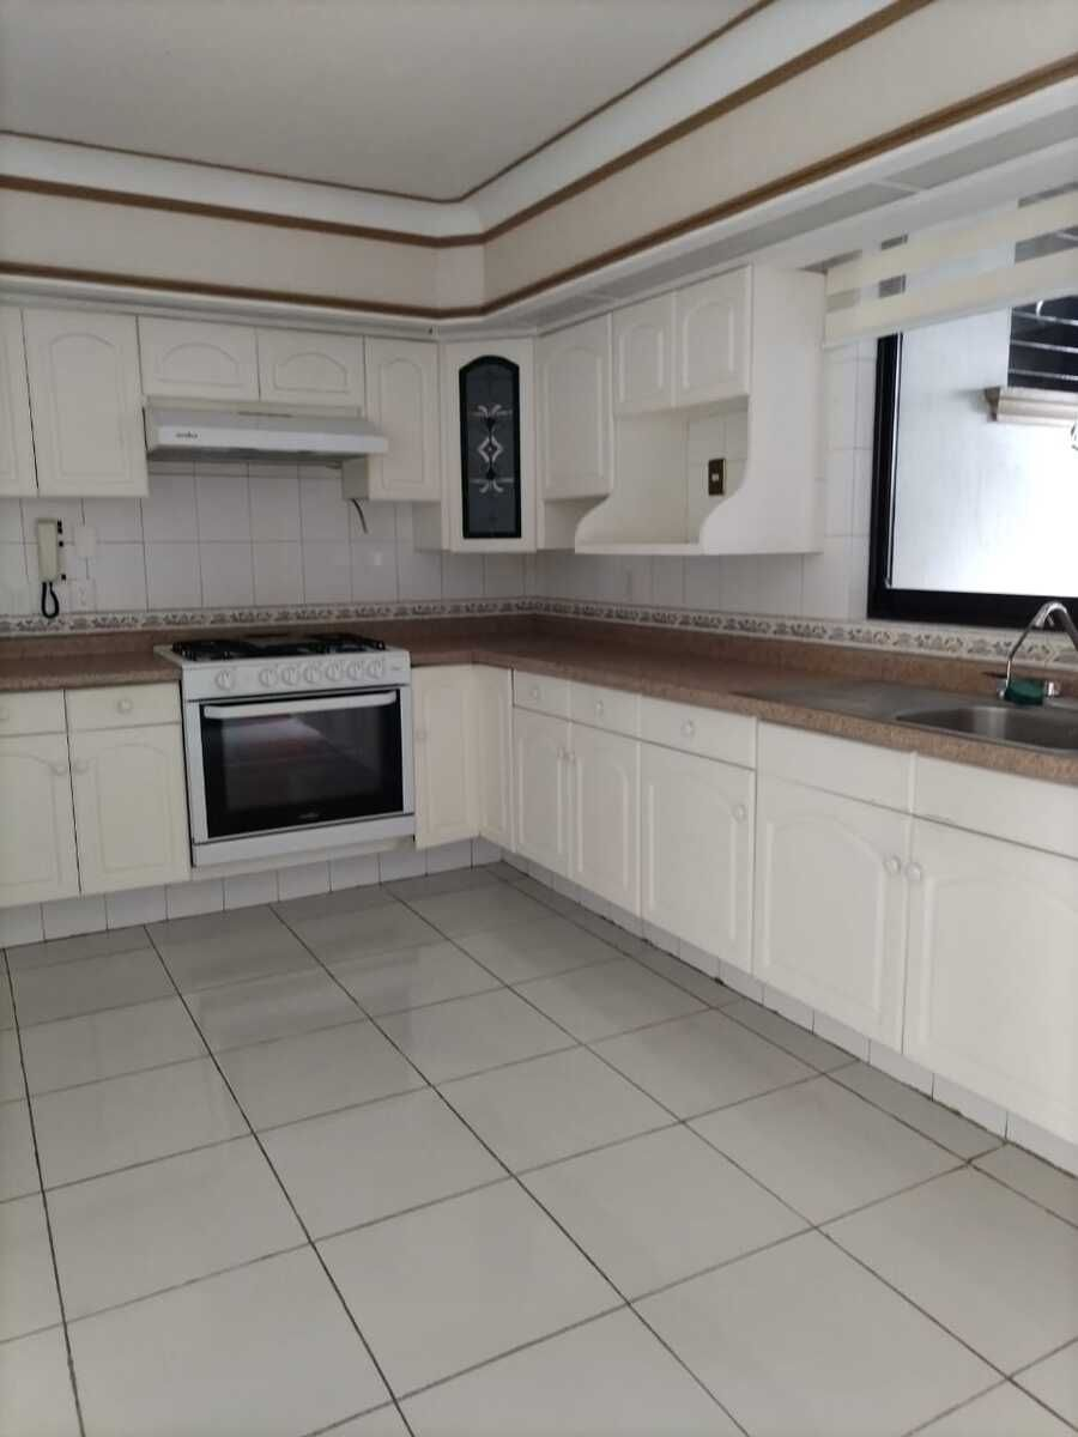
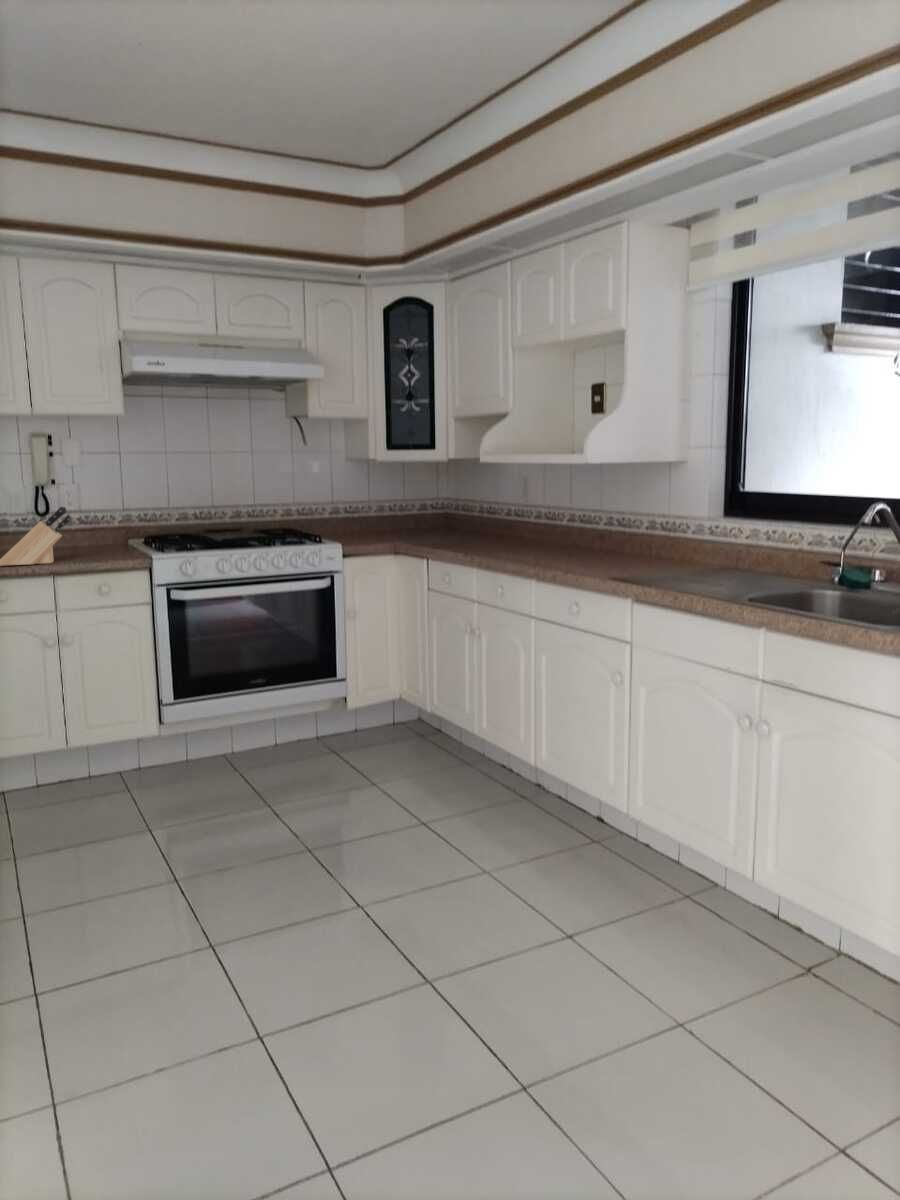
+ knife block (34, 535)
